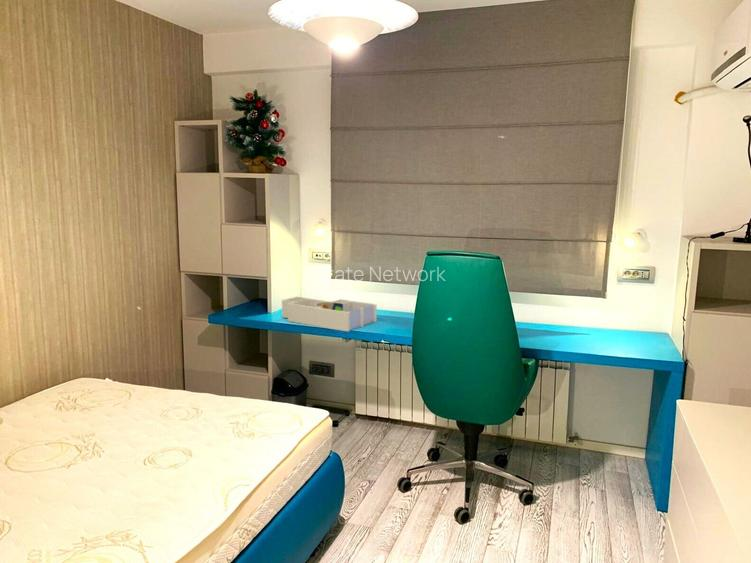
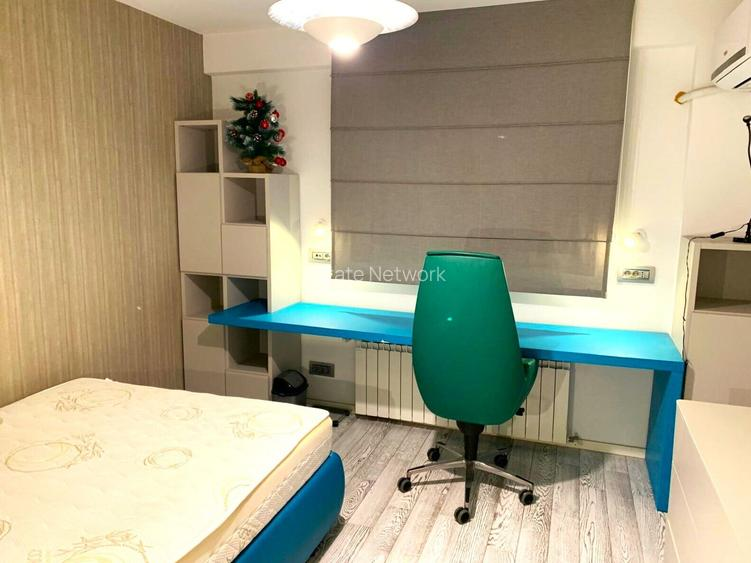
- desk organizer (325, 311)
